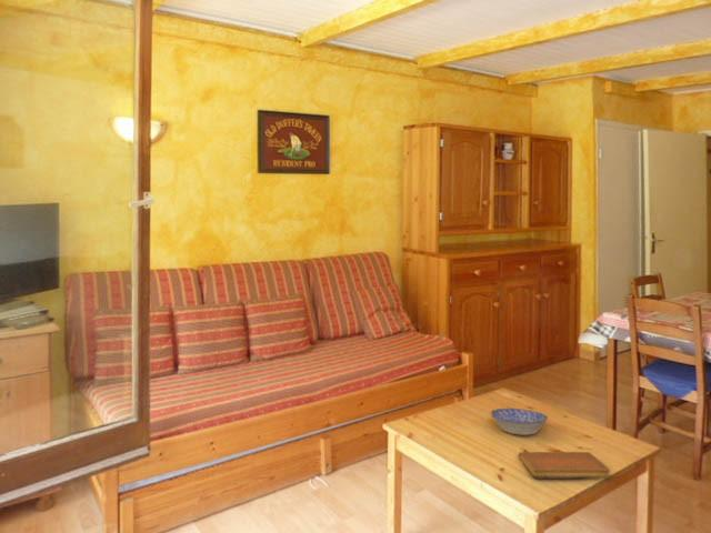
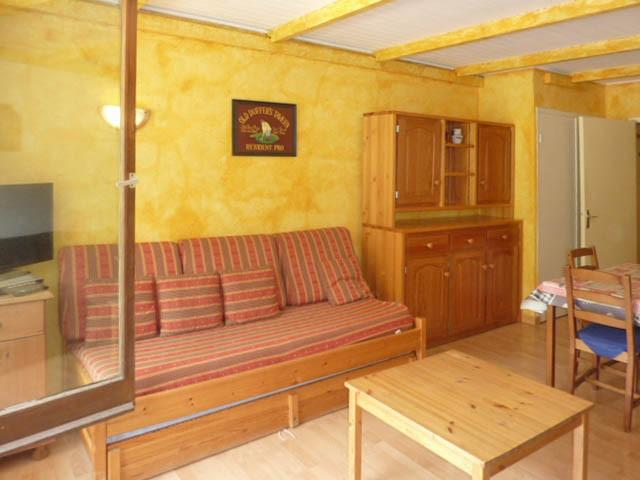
- notebook (562, 463)
- bowl (518, 421)
